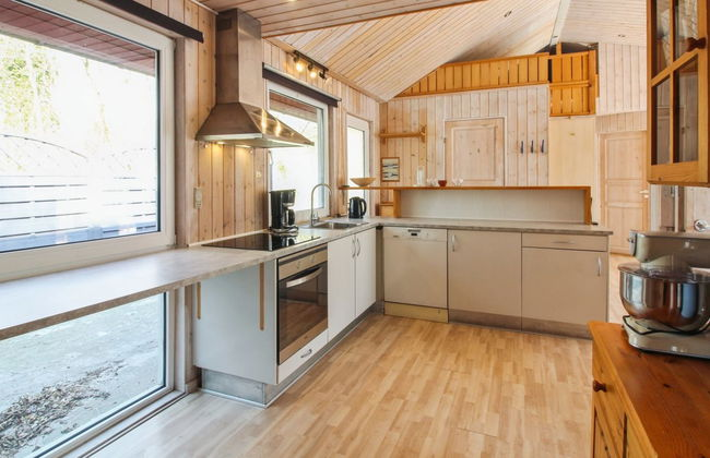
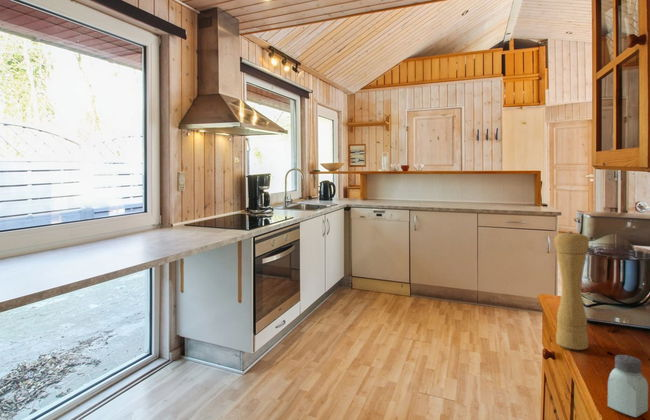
+ pepper mill (570, 288)
+ saltshaker (627, 384)
